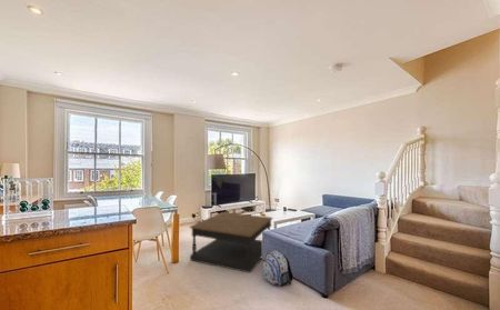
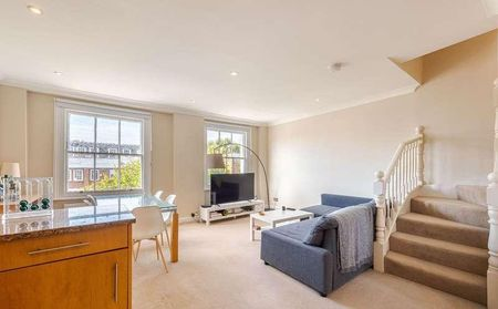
- backpack (274, 267)
- coffee table (233, 237)
